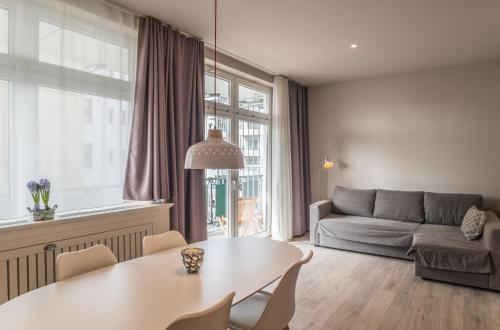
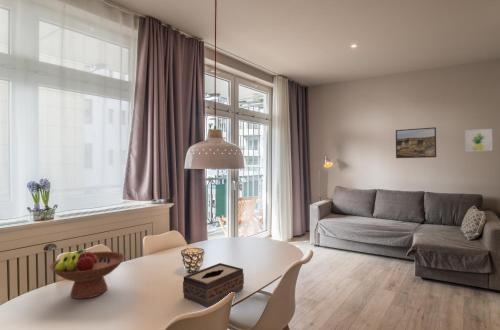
+ tissue box (214, 282)
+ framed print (415, 143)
+ wall art (478, 140)
+ fruit bowl (89, 270)
